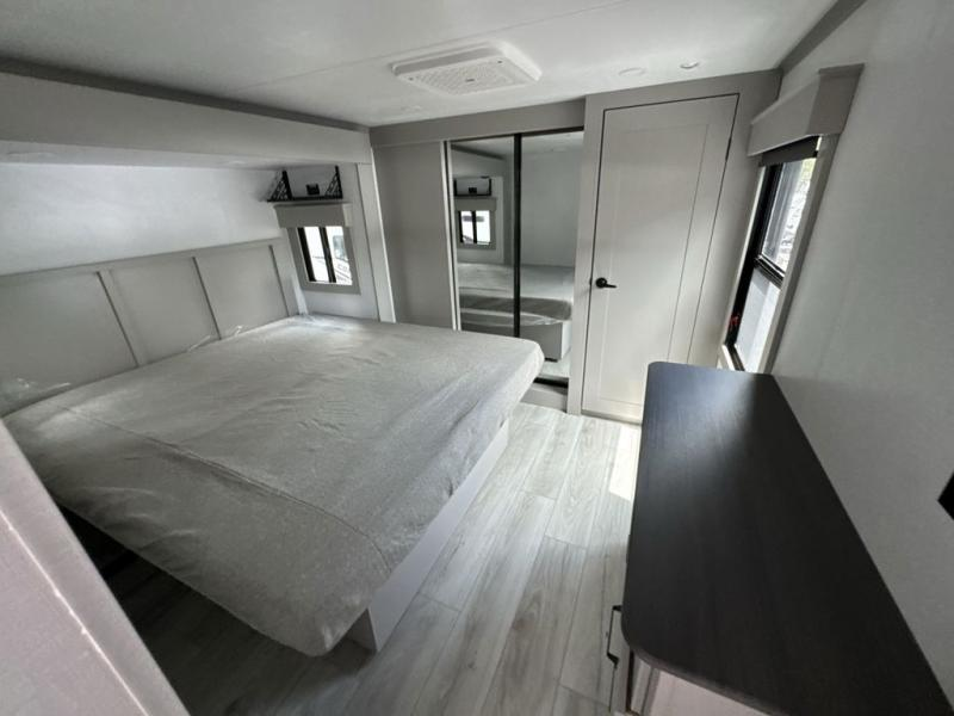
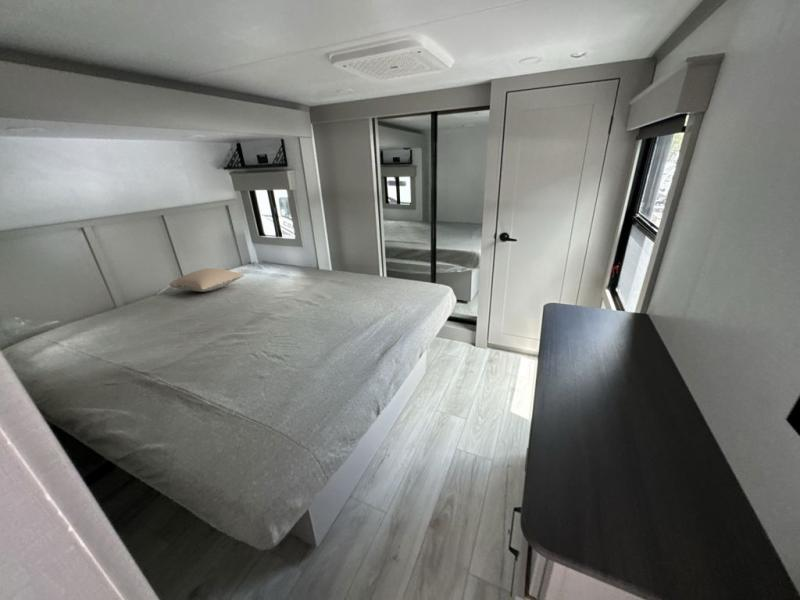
+ pillow (208, 279)
